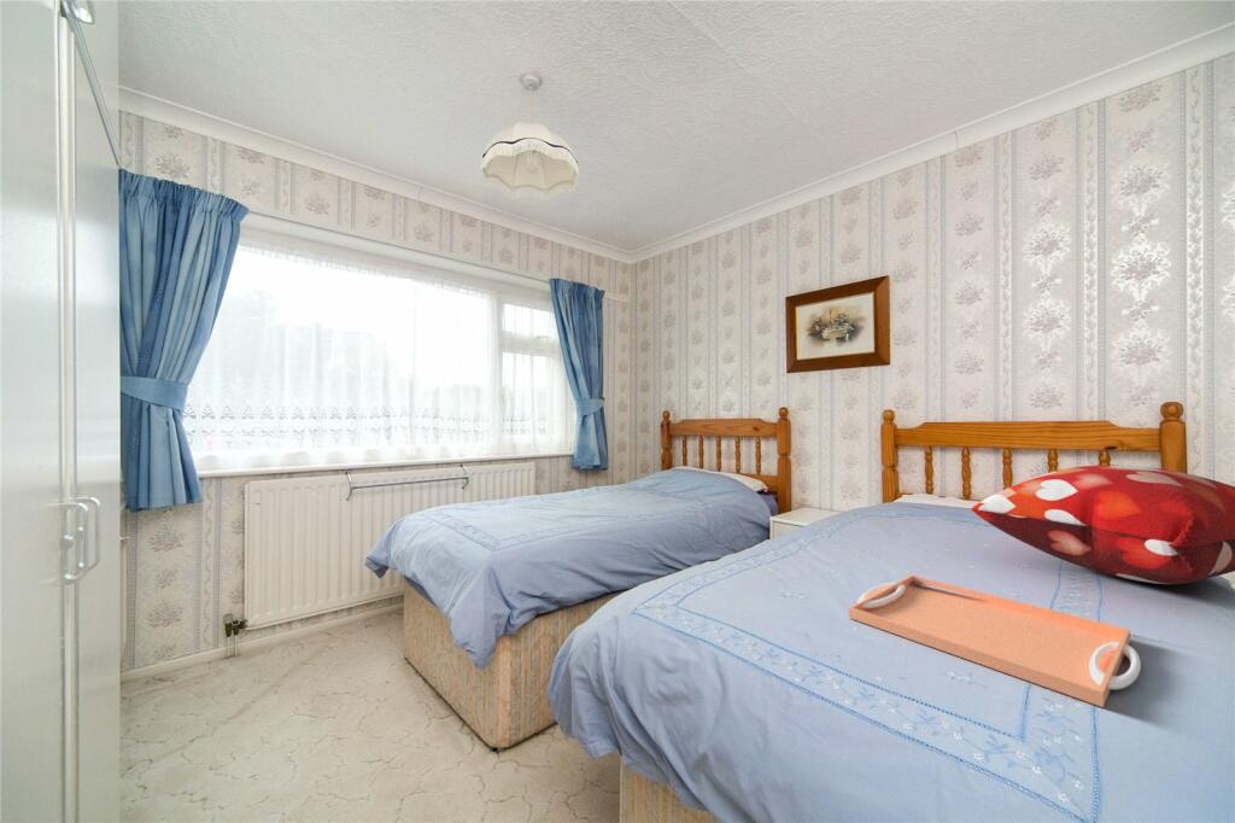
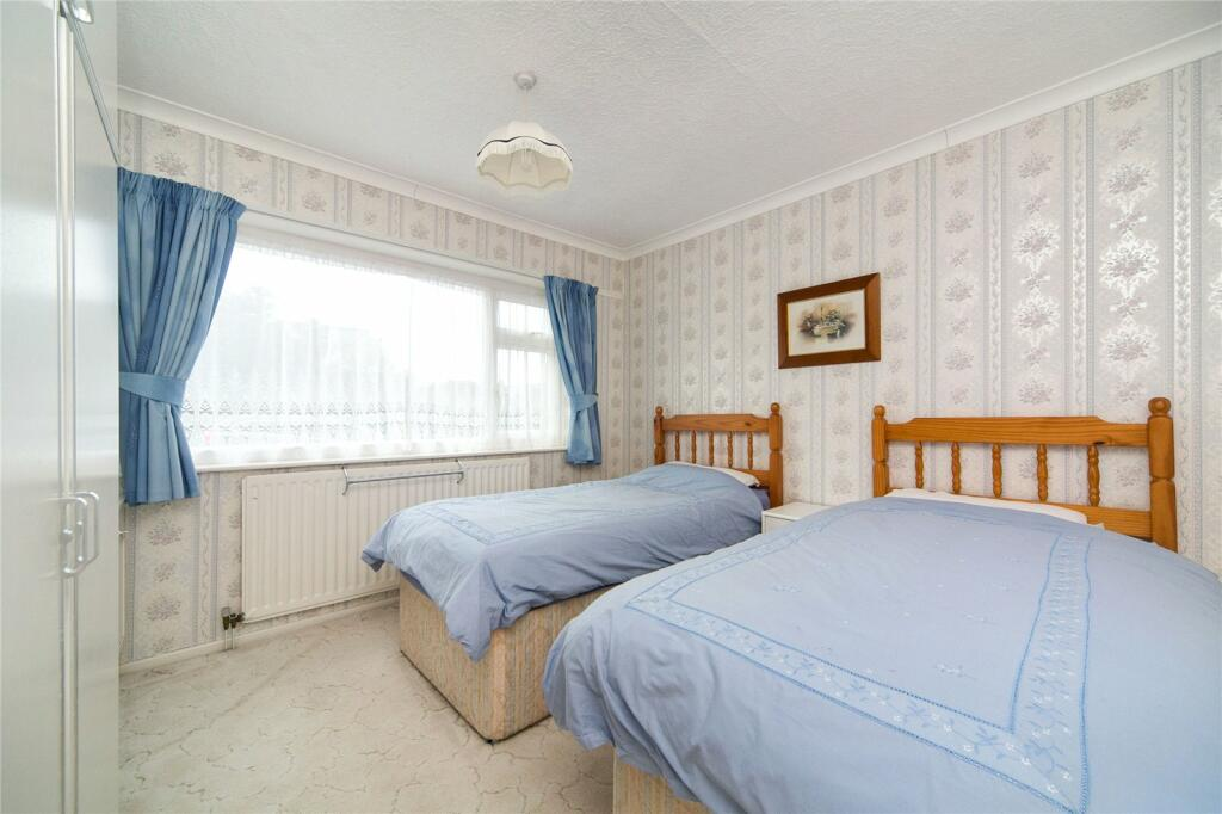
- decorative pillow (1116, 518)
- serving tray (981, 623)
